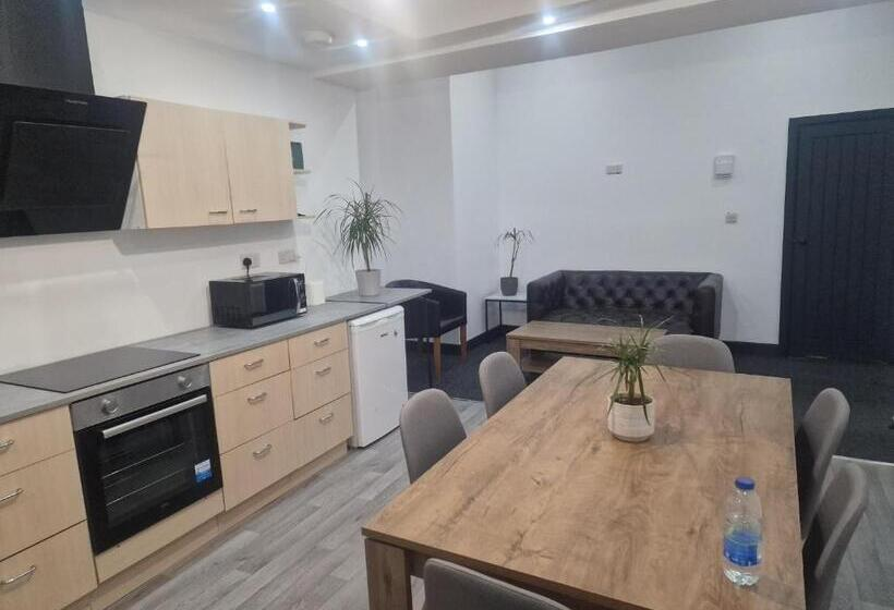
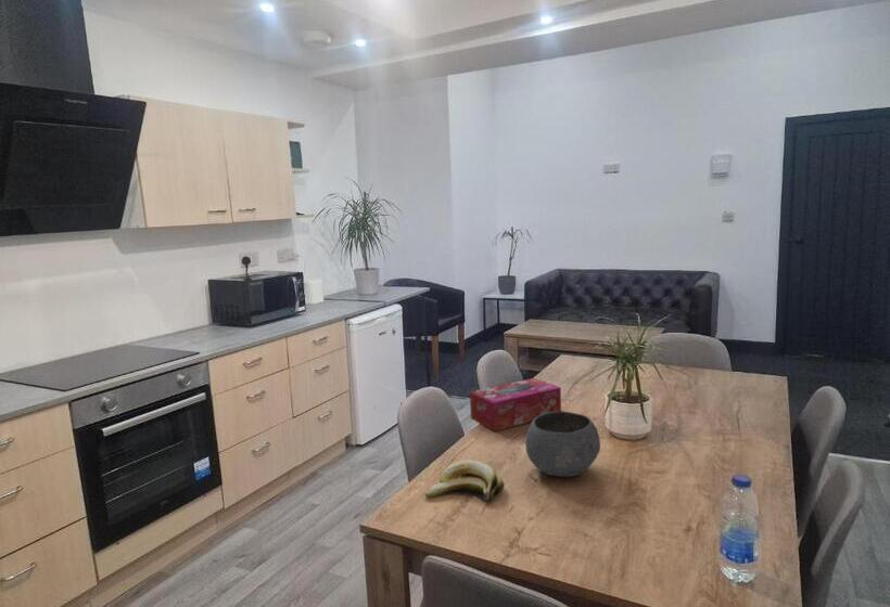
+ banana (466, 480)
+ bowl (562, 445)
+ tissue box (516, 402)
